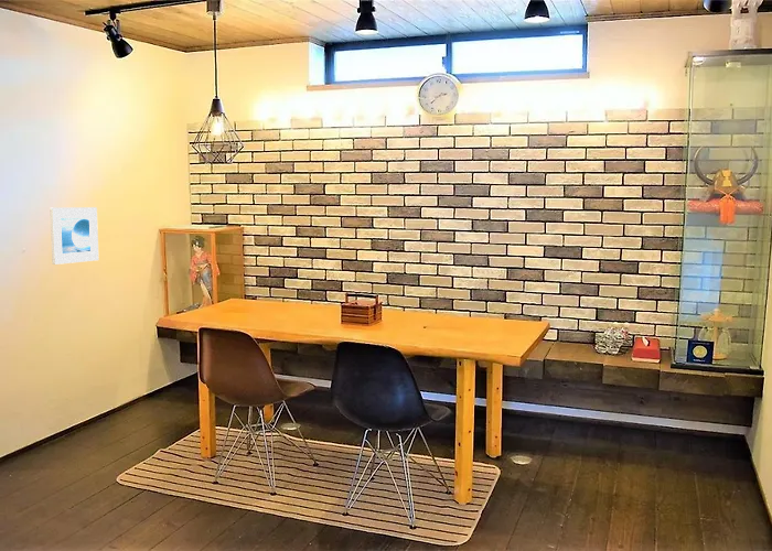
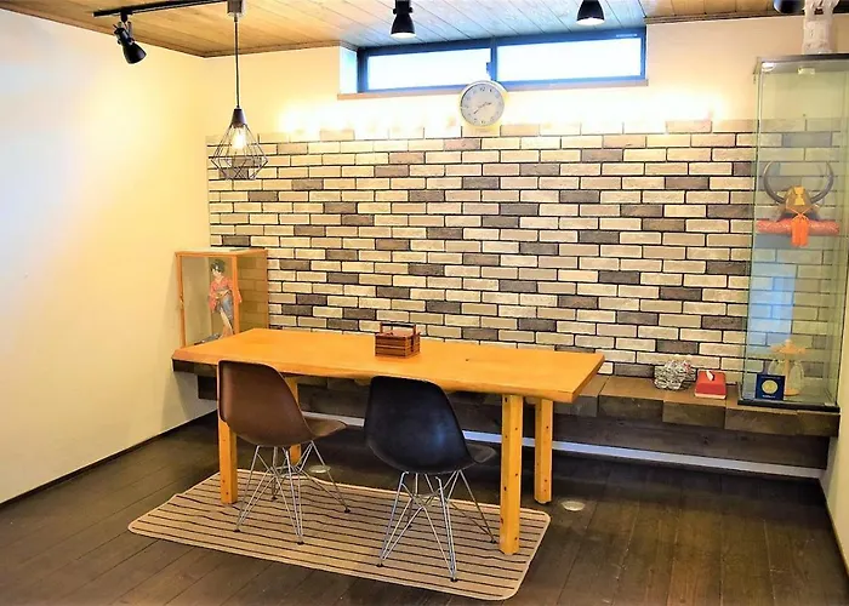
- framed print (75, 235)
